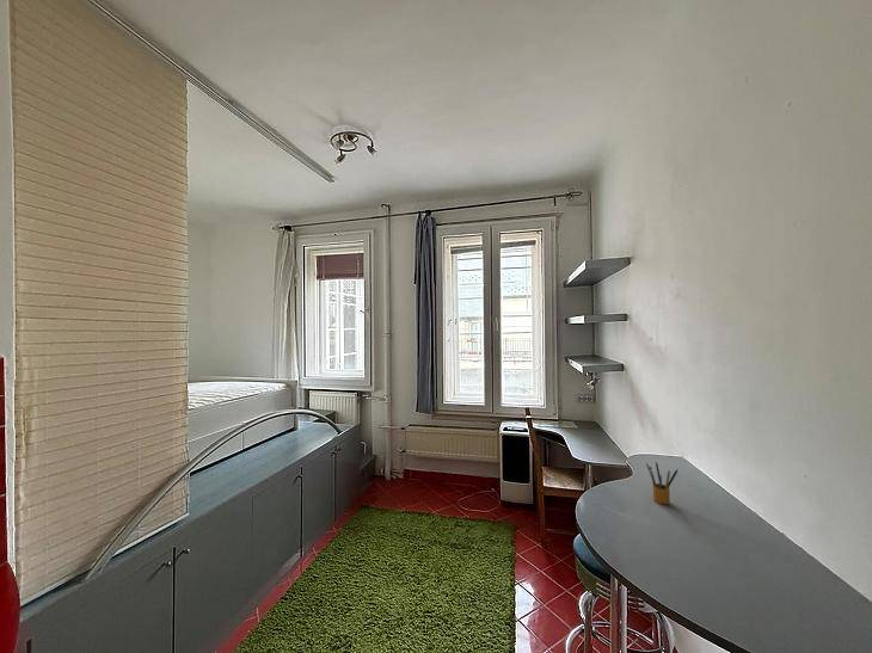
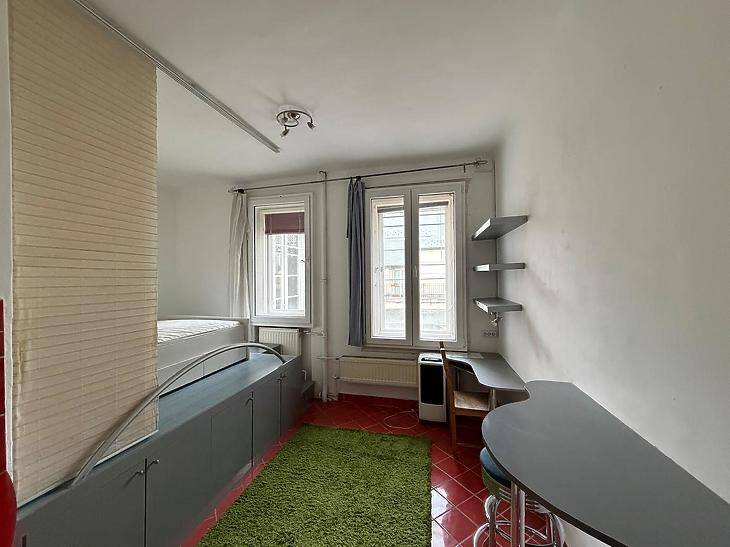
- pencil box (661, 482)
